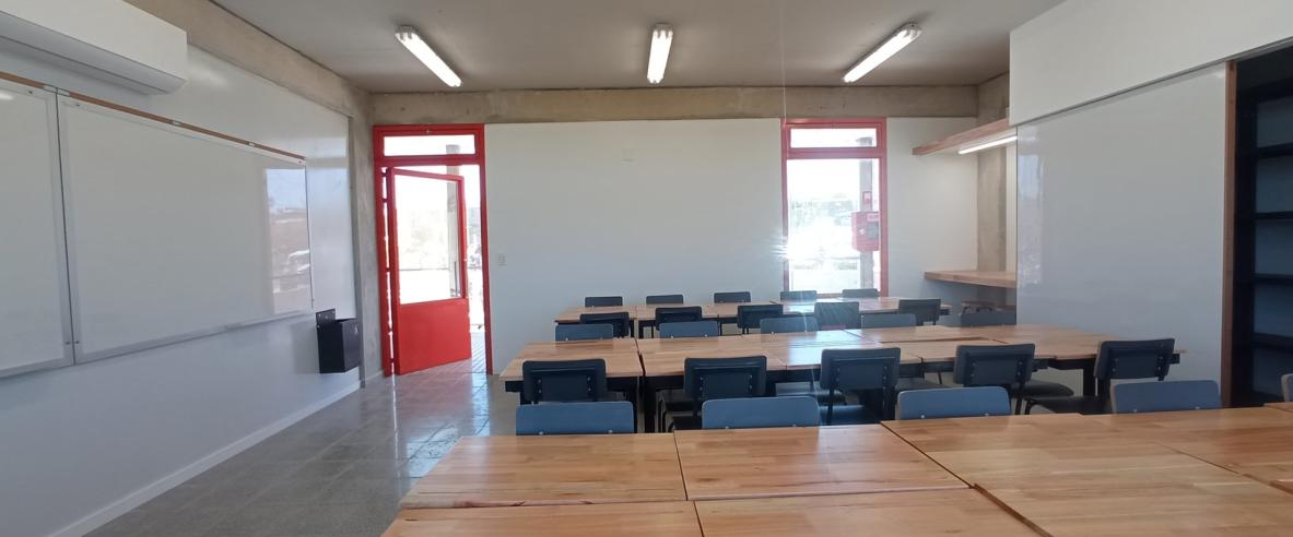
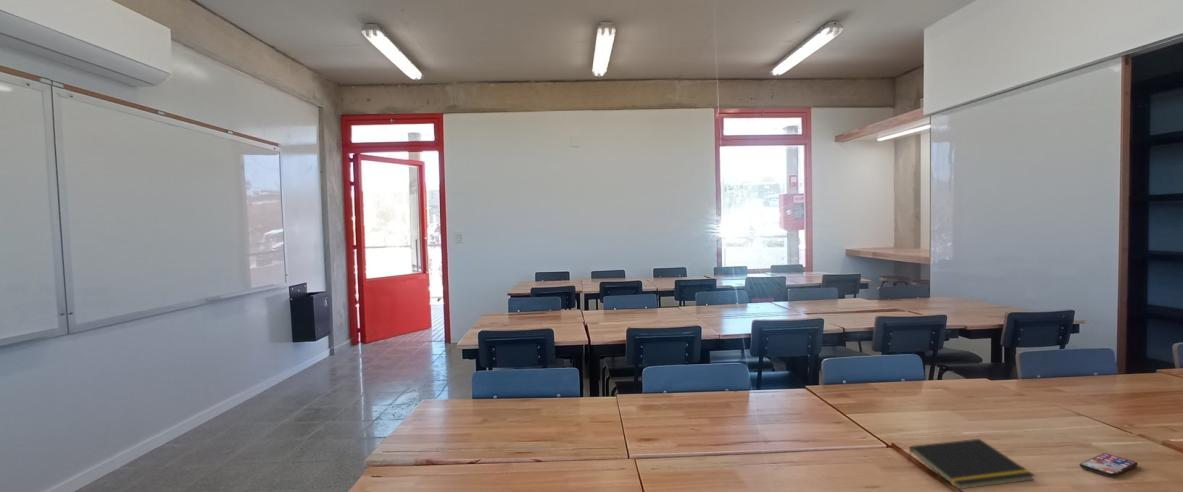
+ smartphone (1108, 464)
+ notepad (969, 462)
